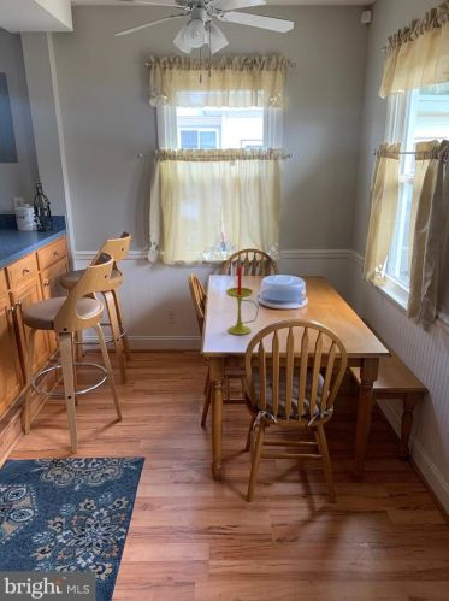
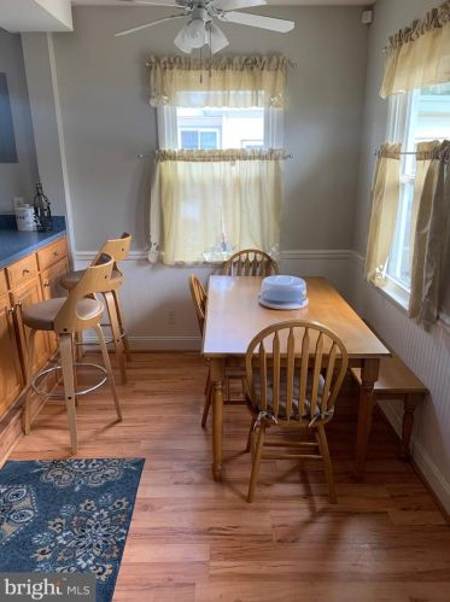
- candle (240, 297)
